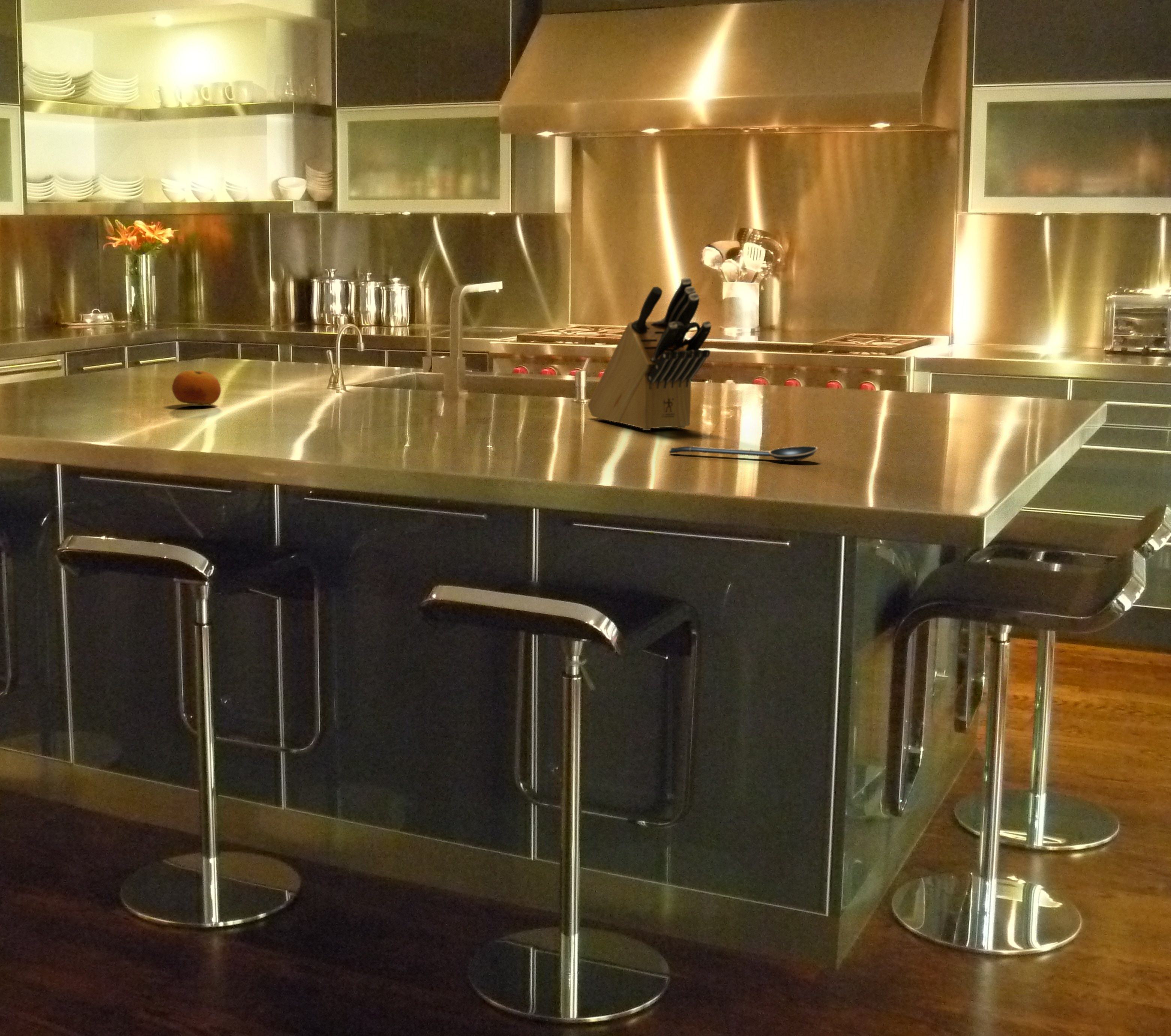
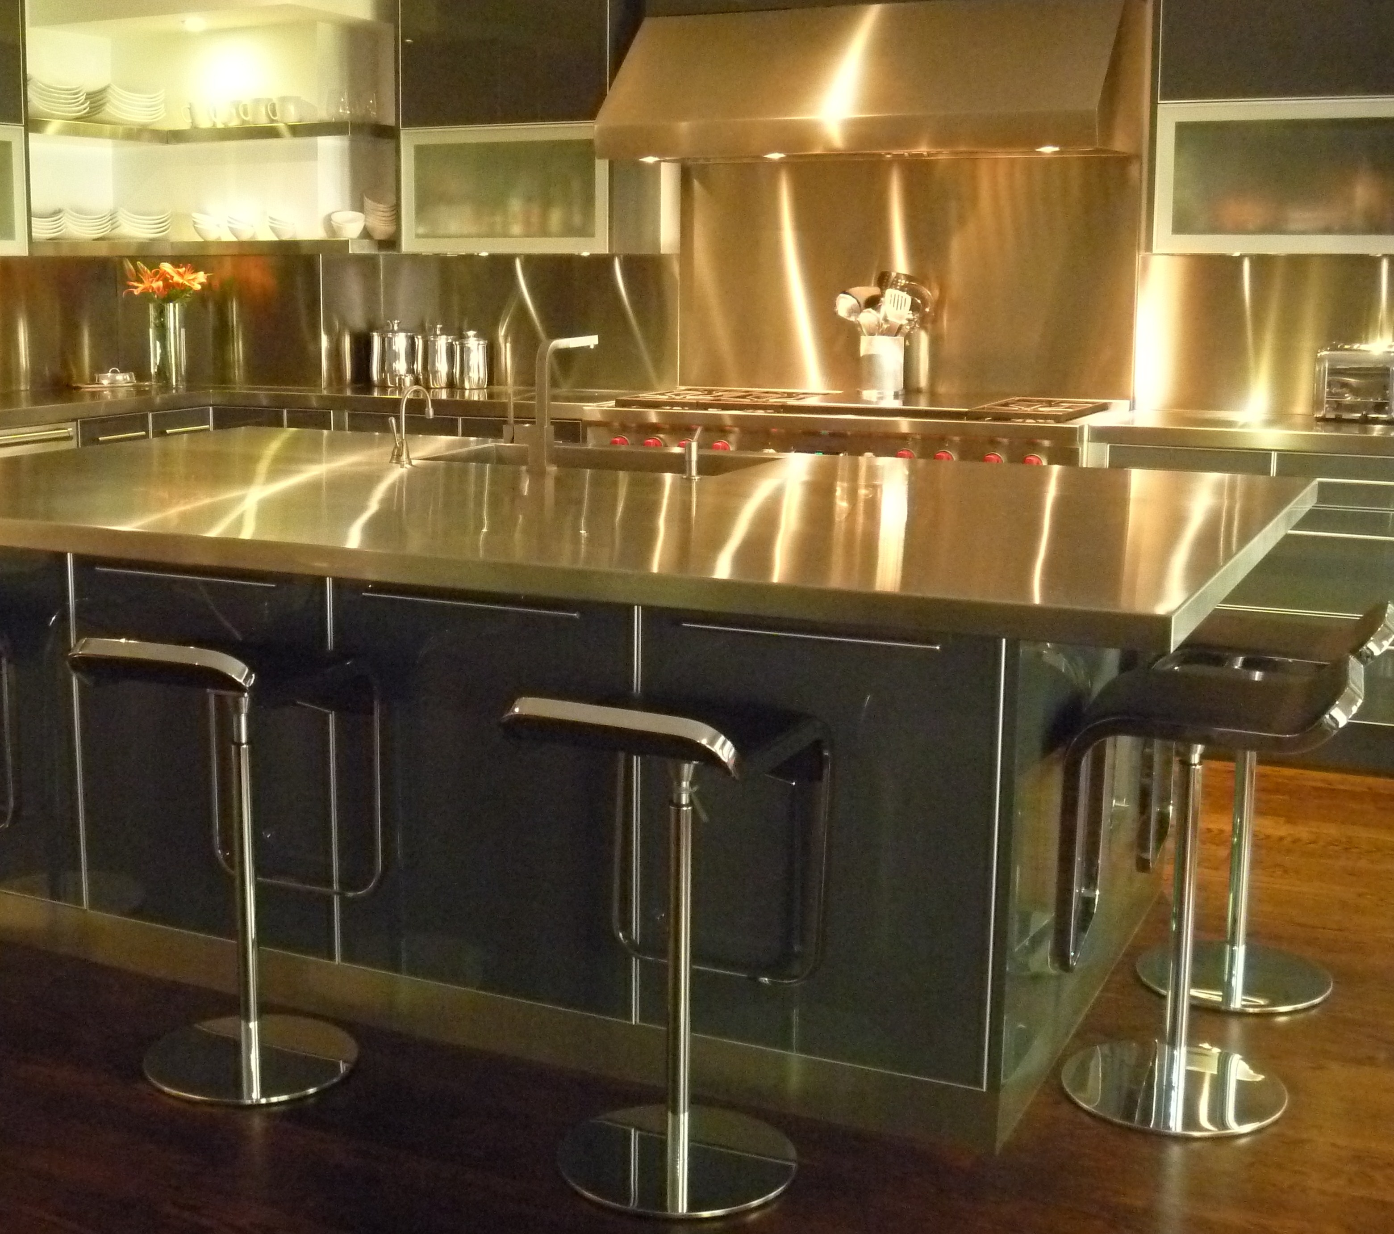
- spoon (744, 450)
- knife block (649, 351)
- fruit (196, 388)
